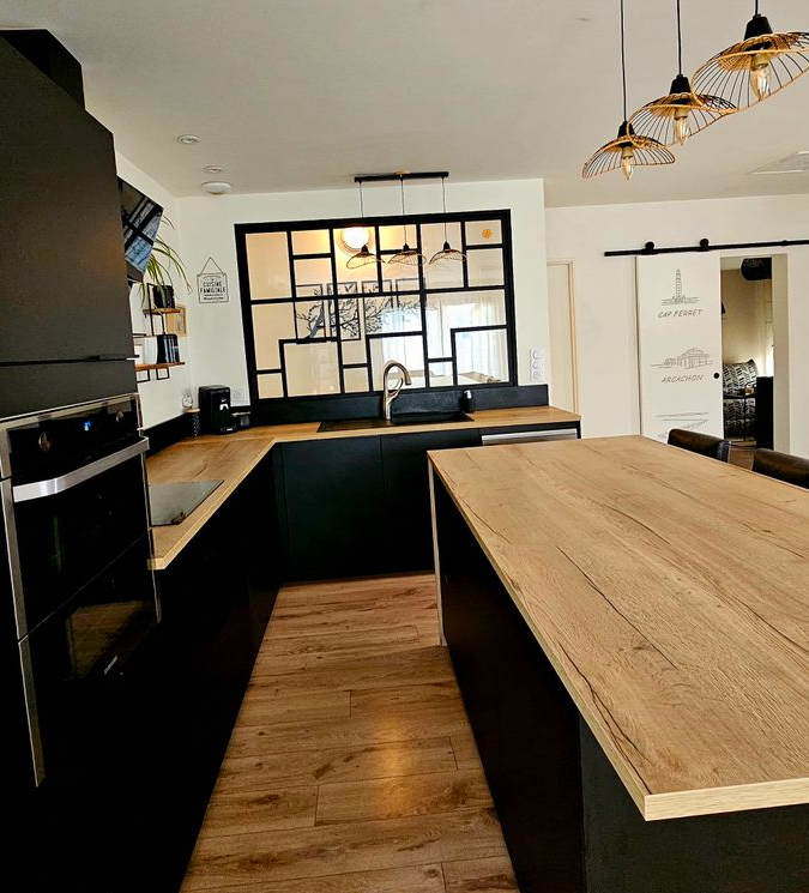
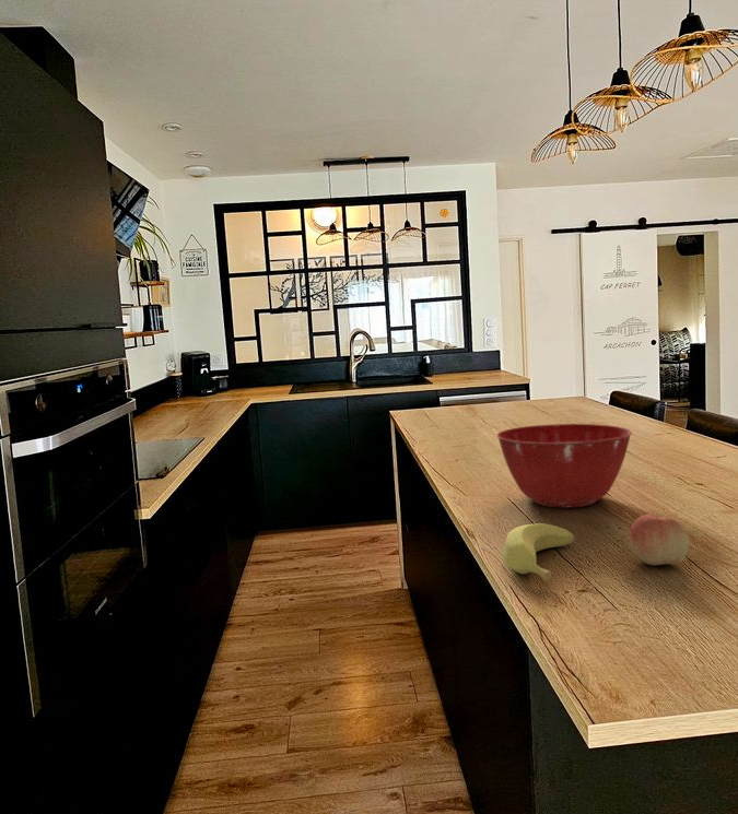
+ mixing bowl (563, 465)
+ banana (542, 547)
+ fruit (658, 539)
